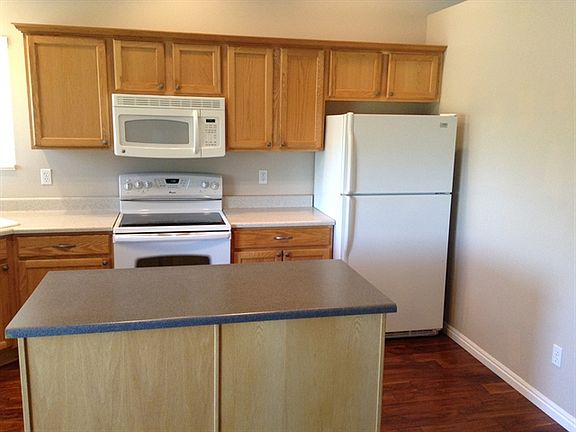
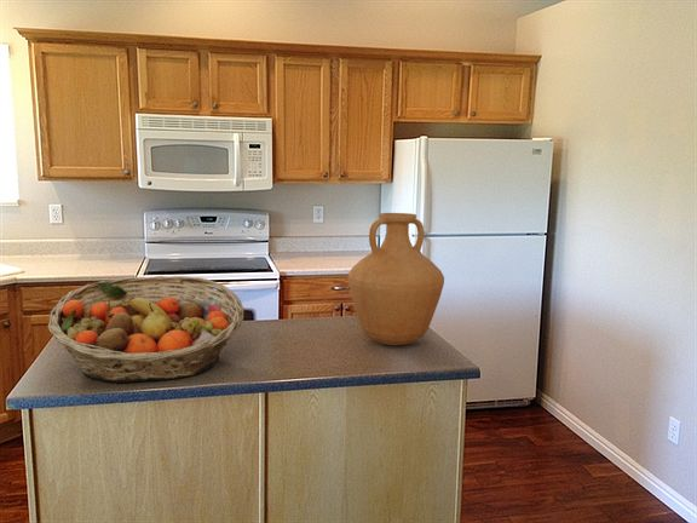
+ vase (396, 278)
+ fruit basket (150, 324)
